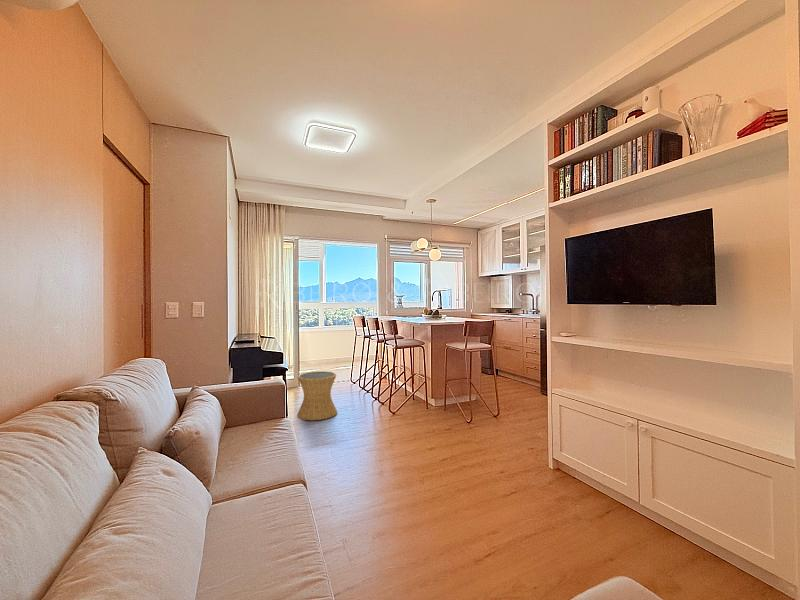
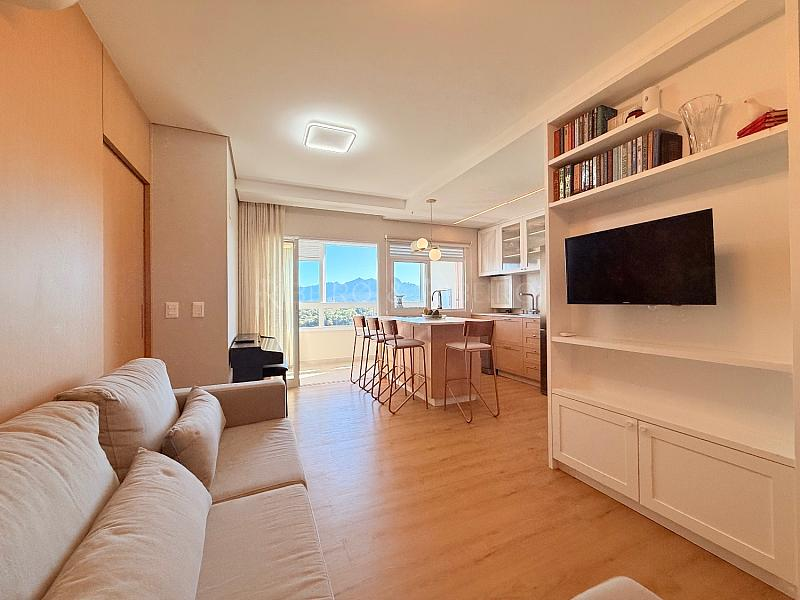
- side table (317, 394)
